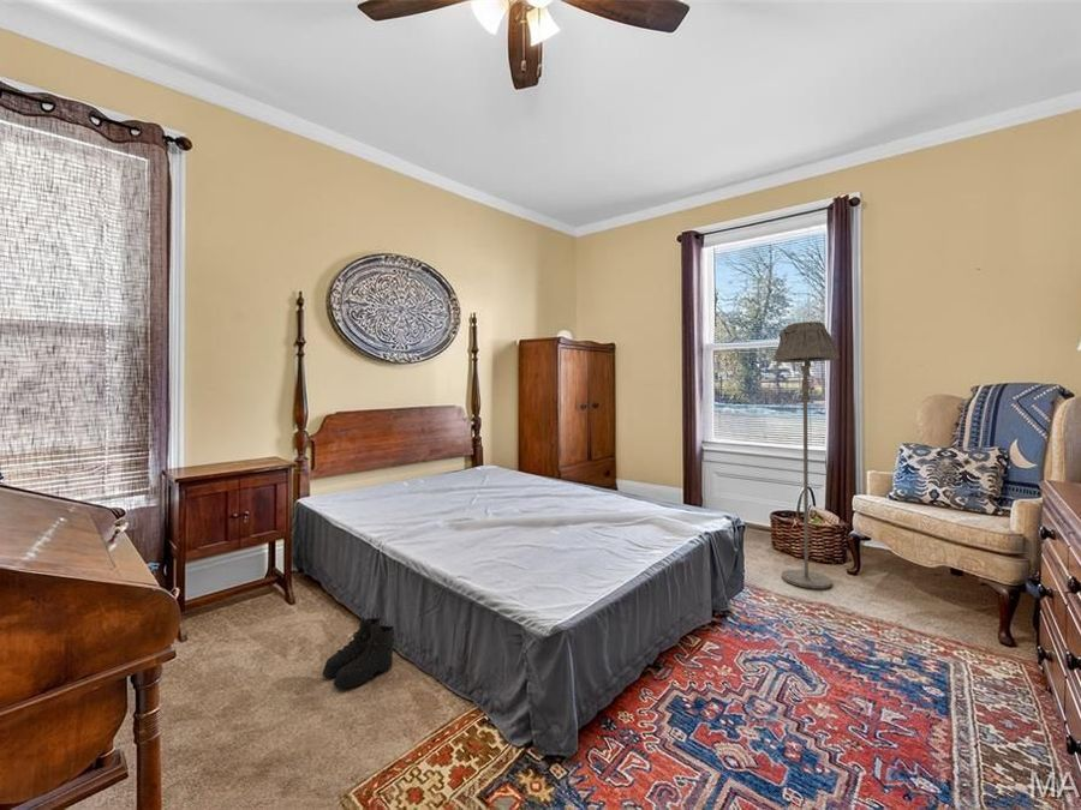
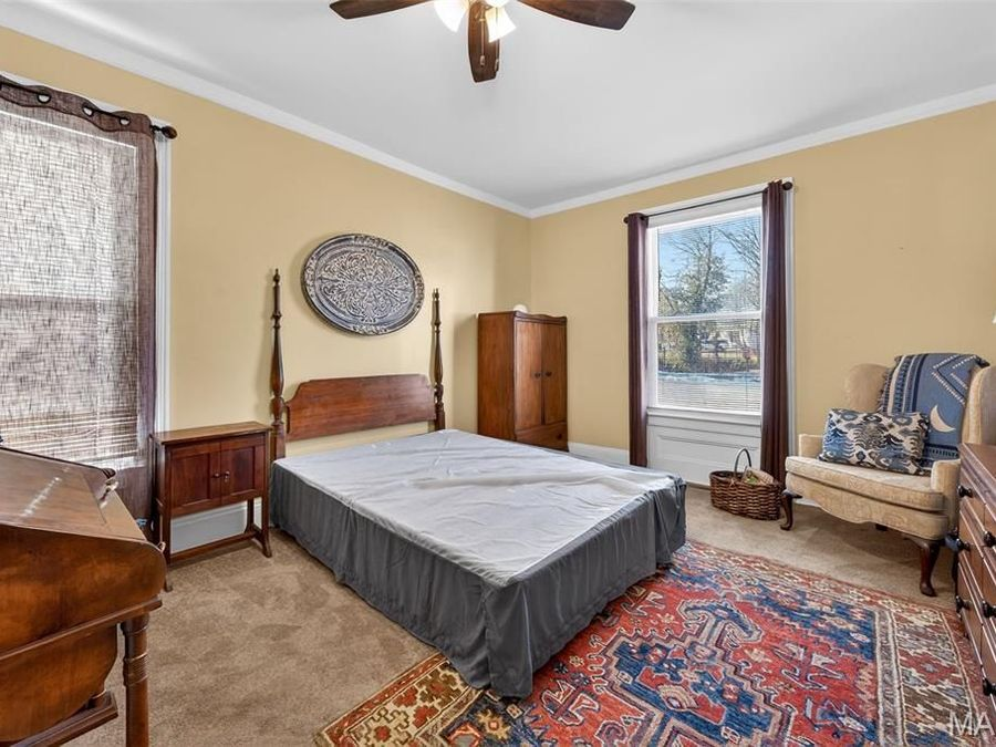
- boots (359, 647)
- floor lamp (805, 451)
